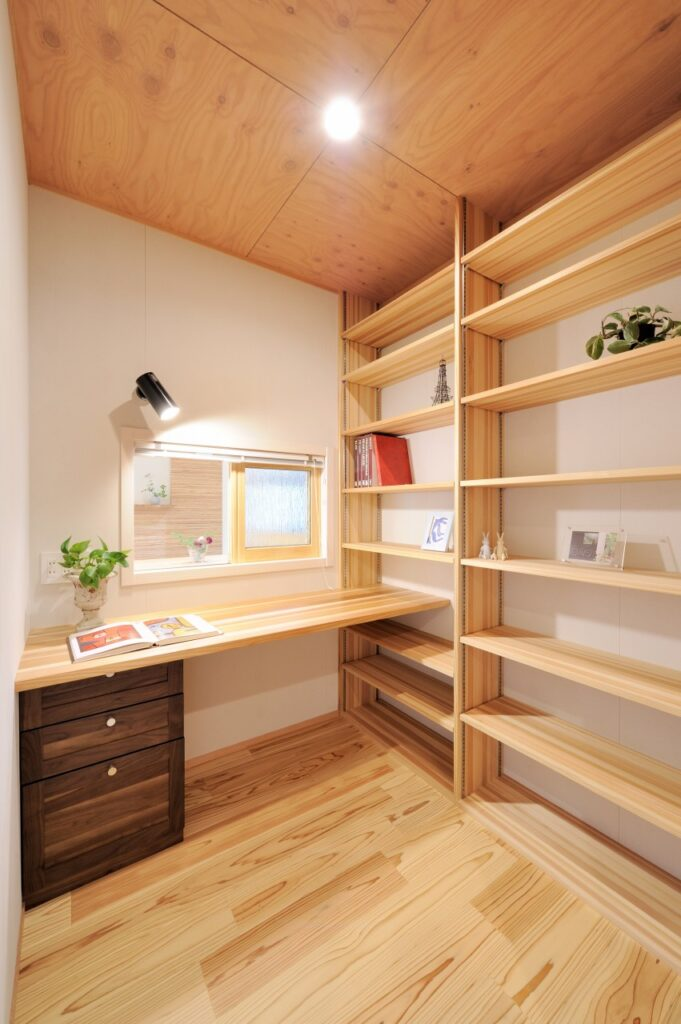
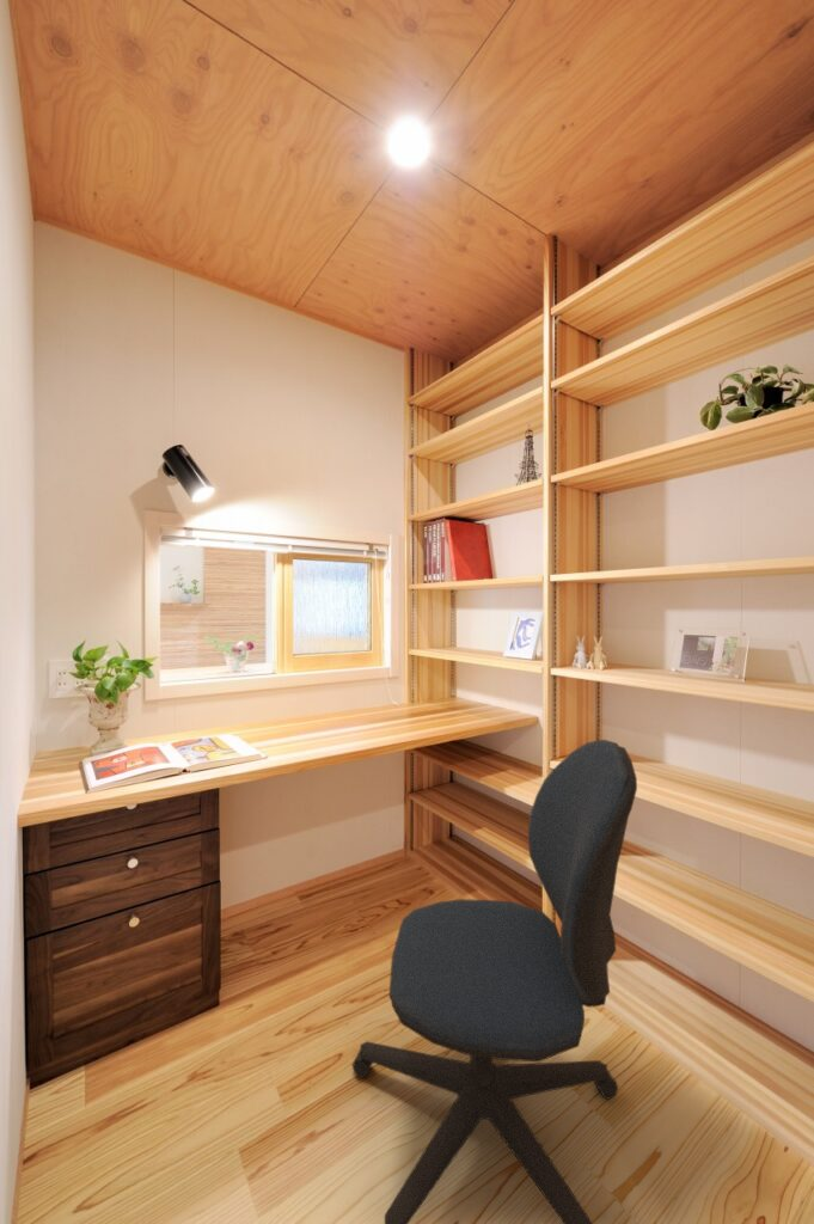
+ office chair (483, 923)
